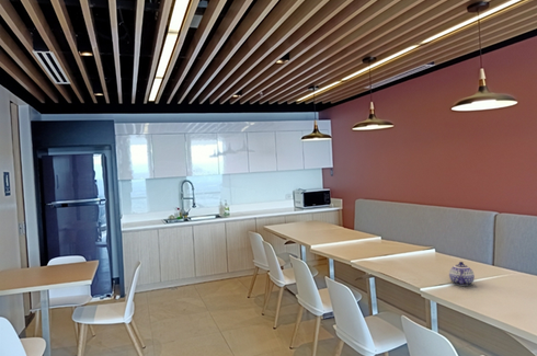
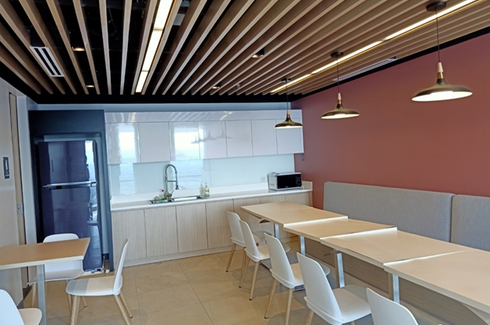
- teapot (461, 273)
